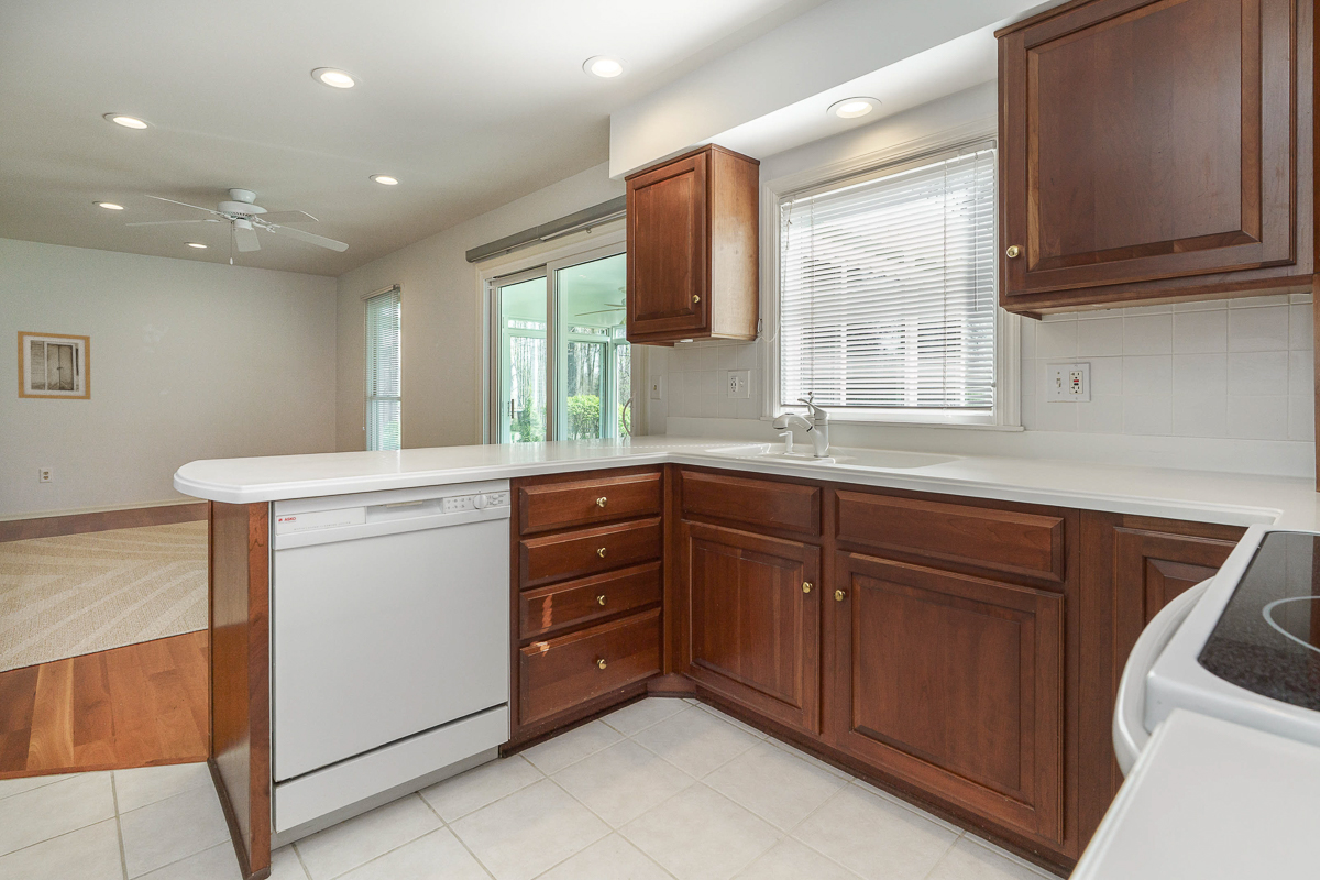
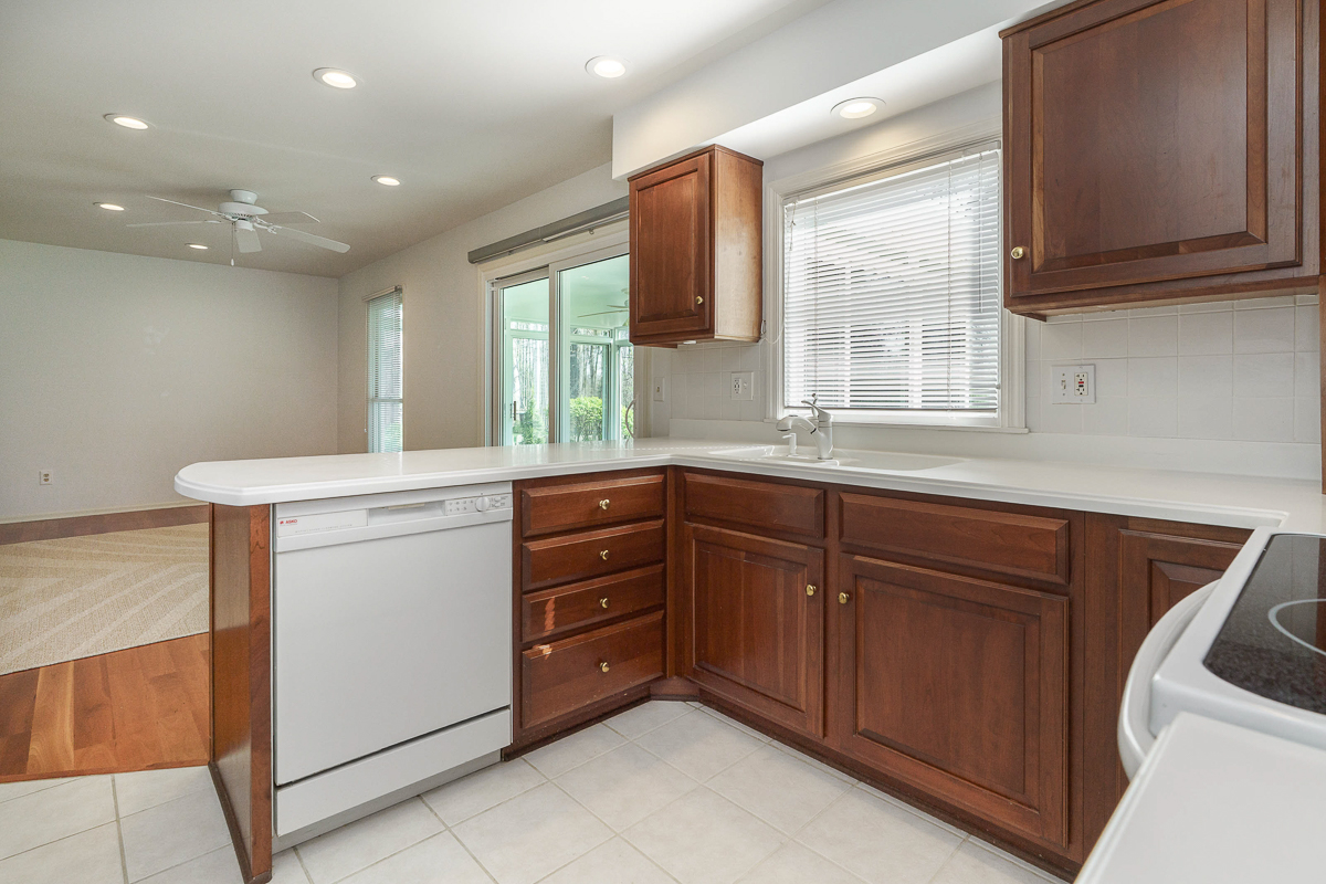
- wall art (55, 366)
